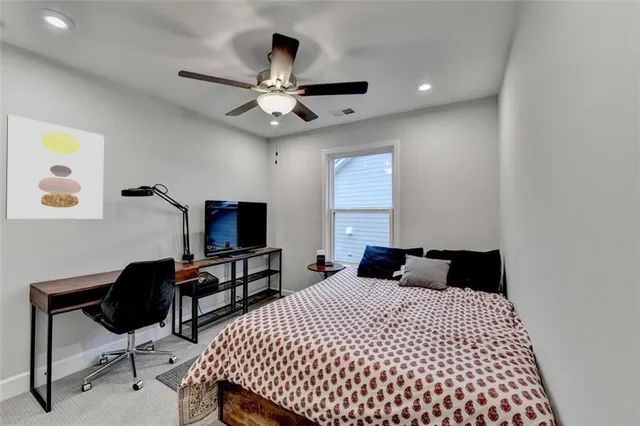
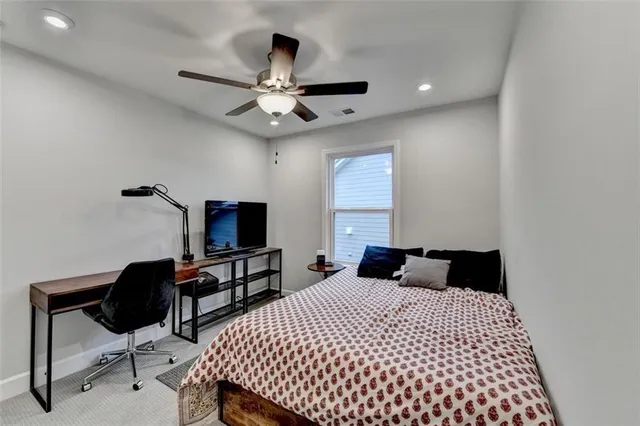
- wall art (60, 172)
